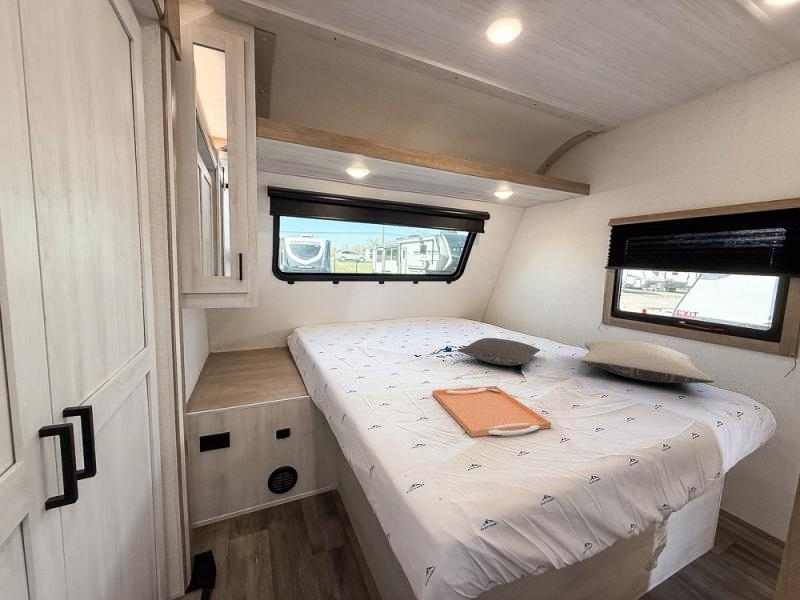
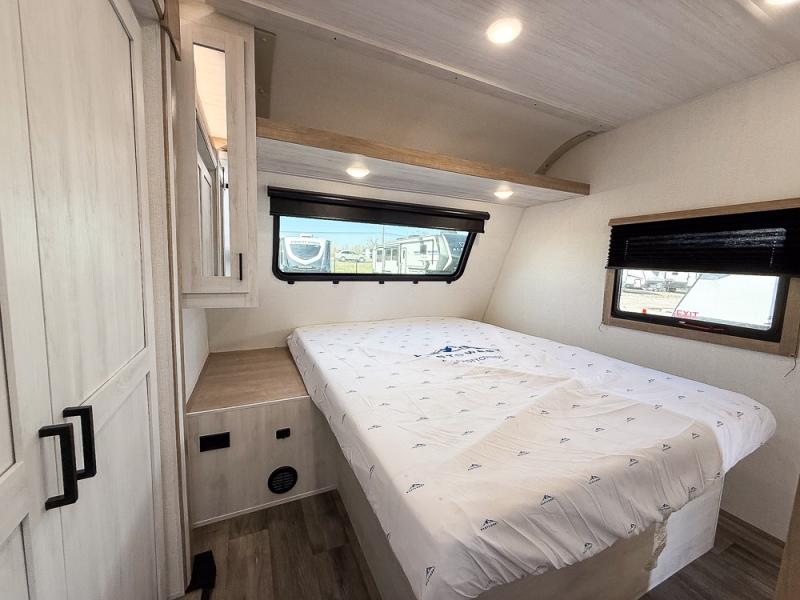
- serving tray (485, 407)
- pillow (500, 350)
- pillow (637, 358)
